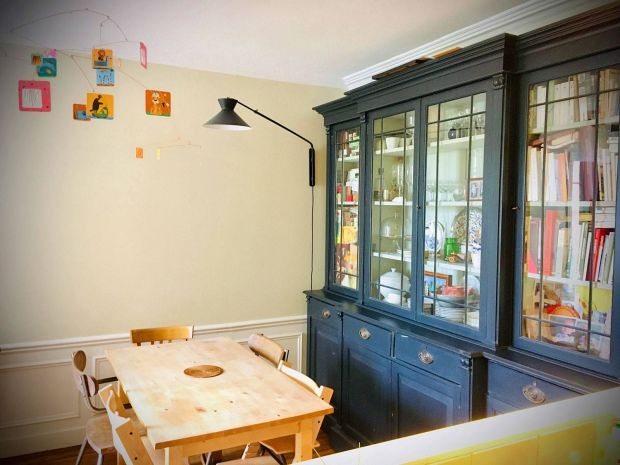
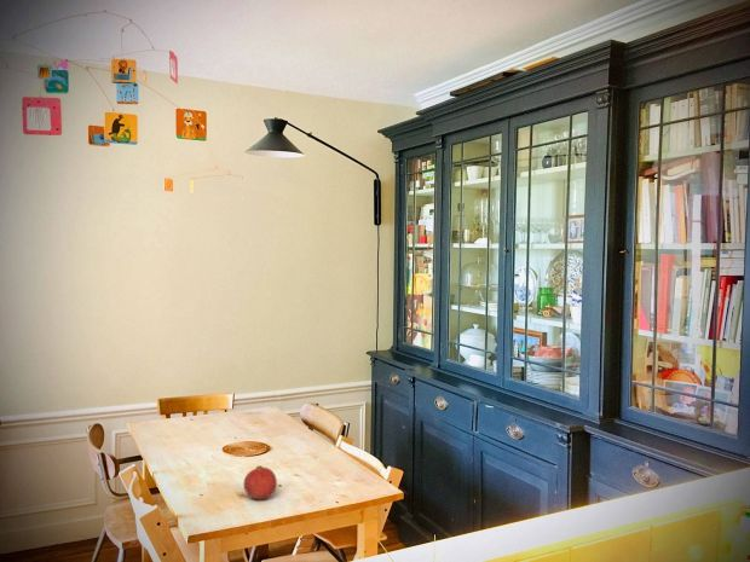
+ fruit (260, 481)
